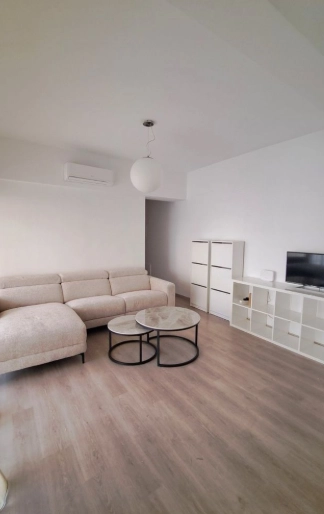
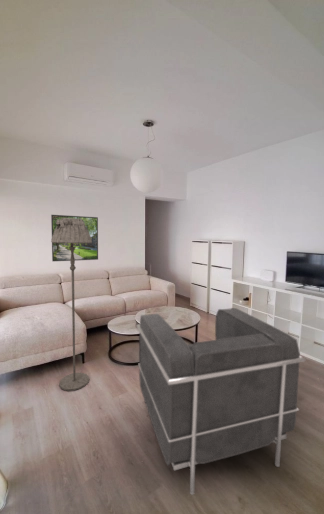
+ armchair (207, 375)
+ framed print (76, 243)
+ floor lamp (73, 302)
